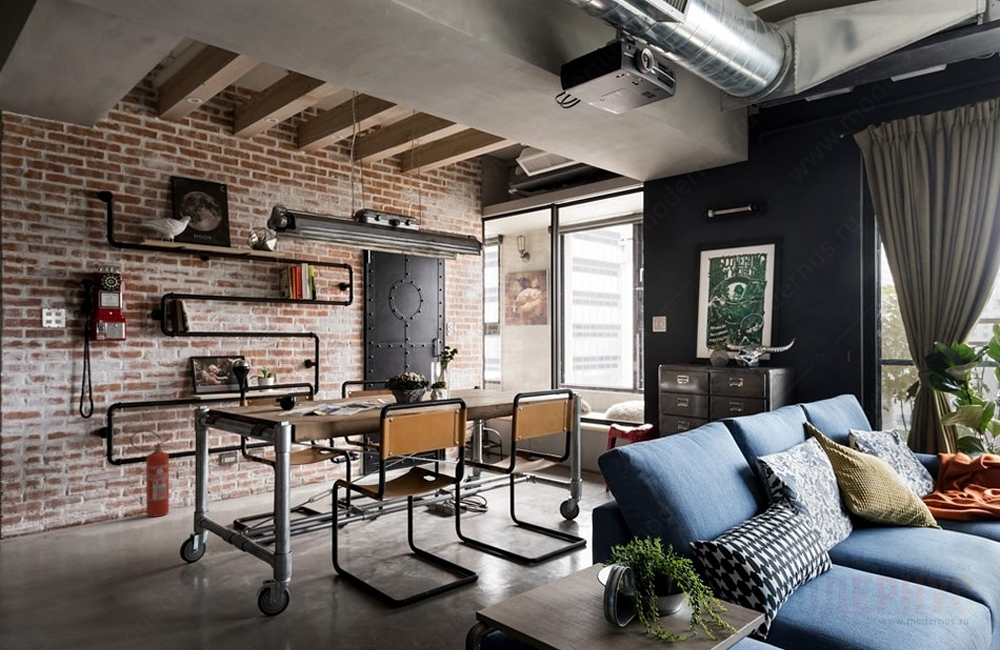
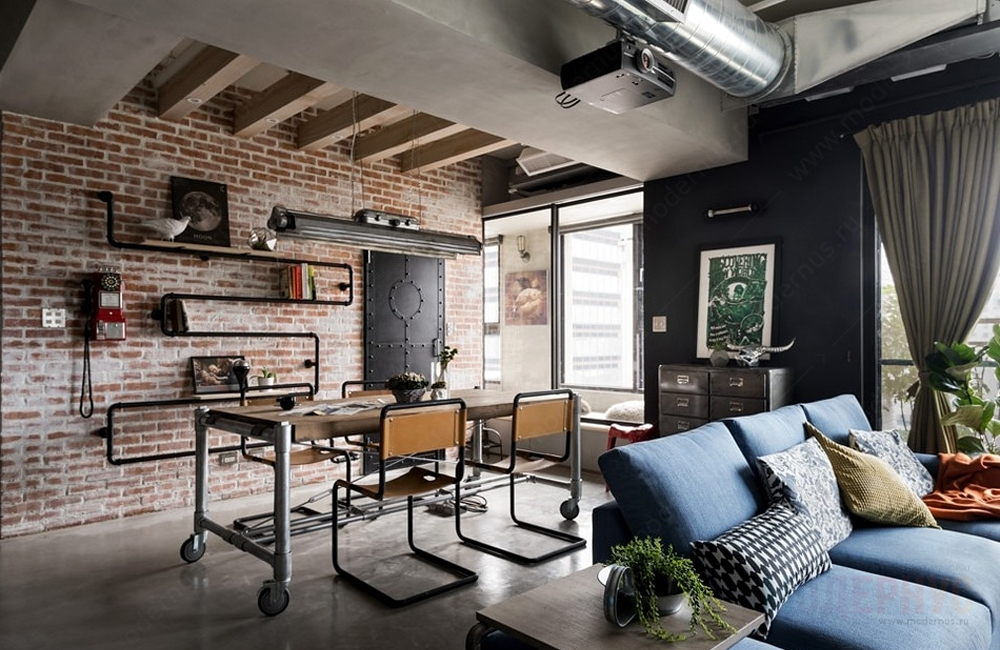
- fire extinguisher (151, 472)
